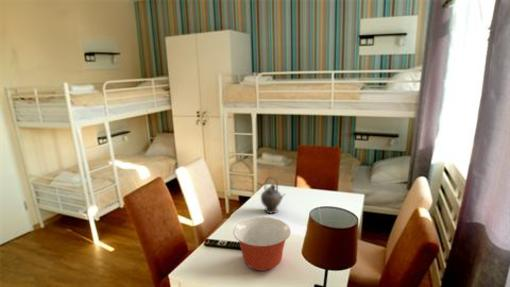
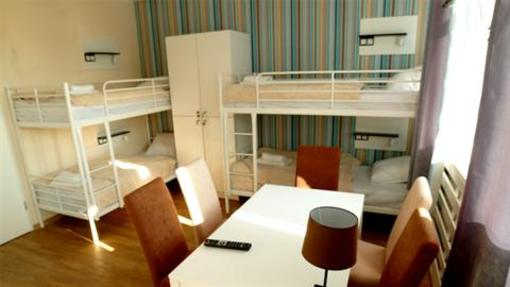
- teapot (273, 194)
- mixing bowl (262, 246)
